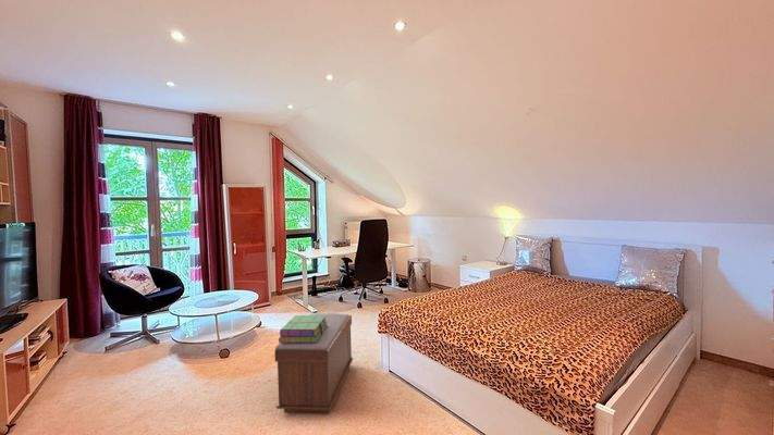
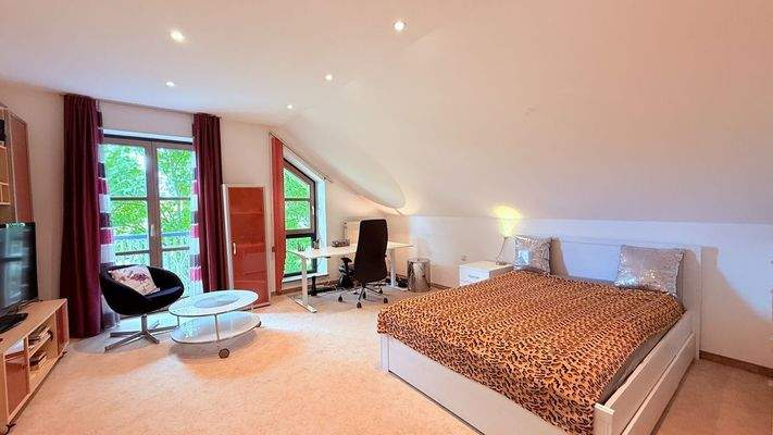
- stack of books (304, 327)
- bench (318, 357)
